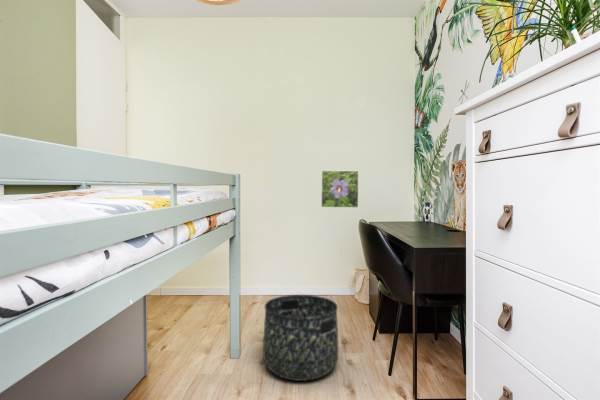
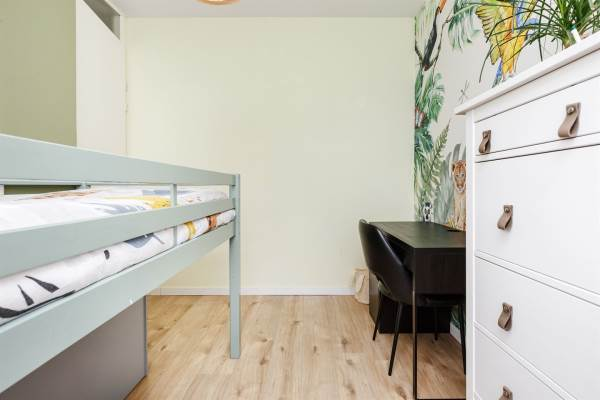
- basket (300, 335)
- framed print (339, 189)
